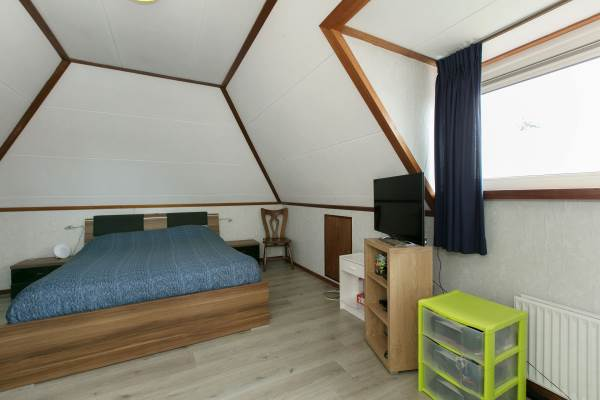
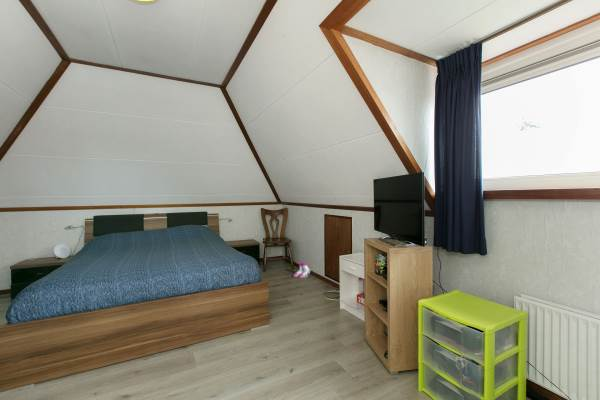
+ boots (301, 268)
